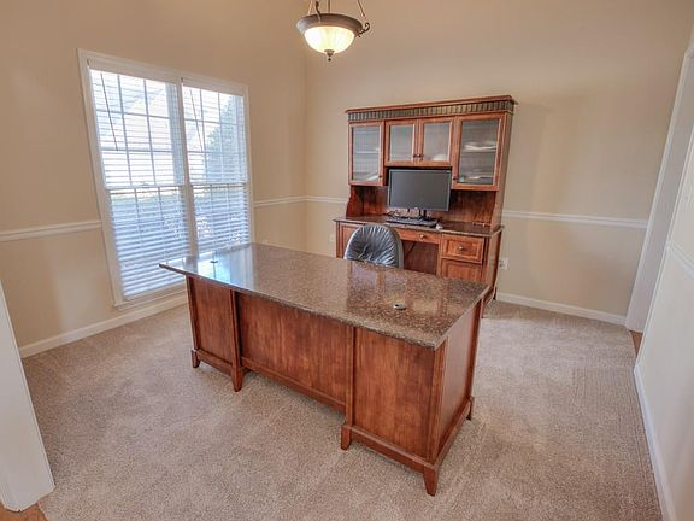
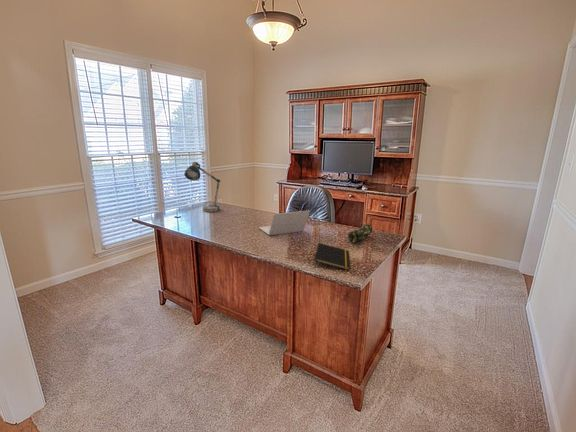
+ notepad (332, 255)
+ pencil case (360, 233)
+ desk lamp (199, 178)
+ laptop (283, 218)
